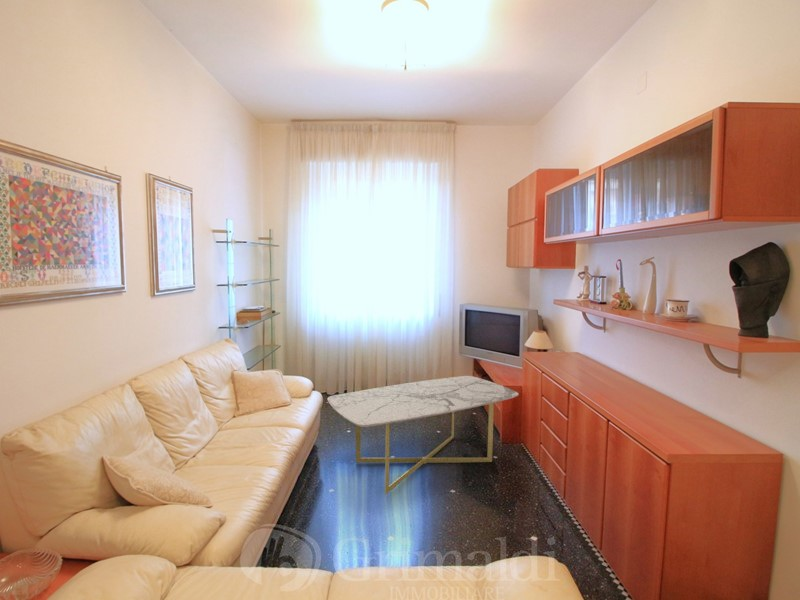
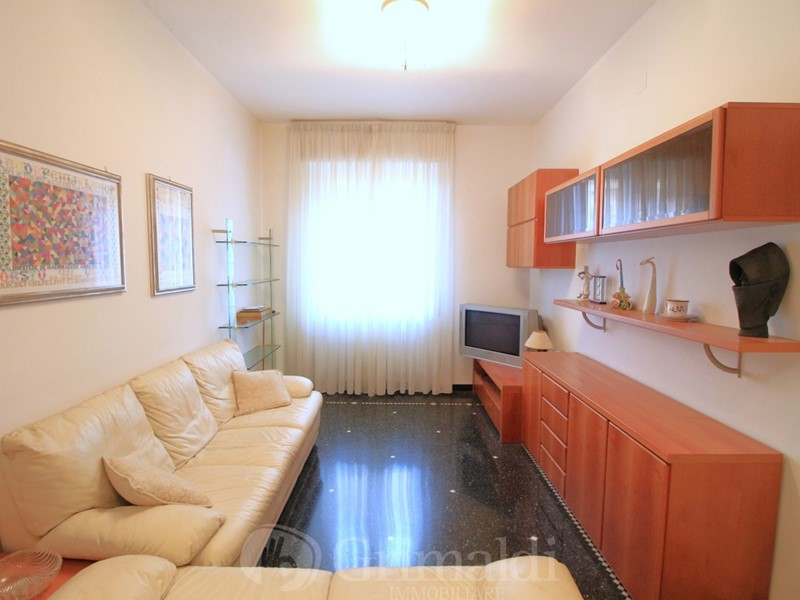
- coffee table (423, 417)
